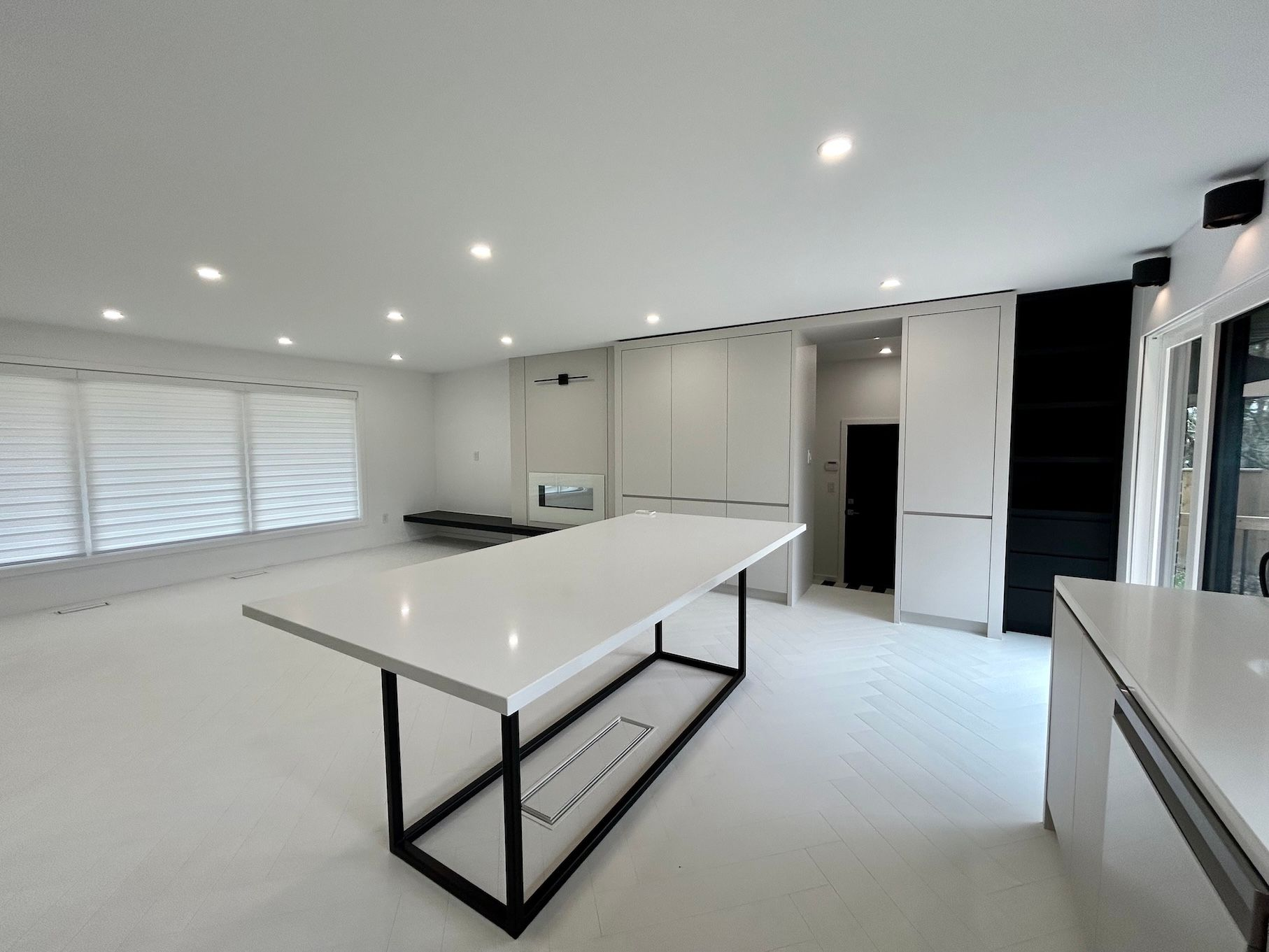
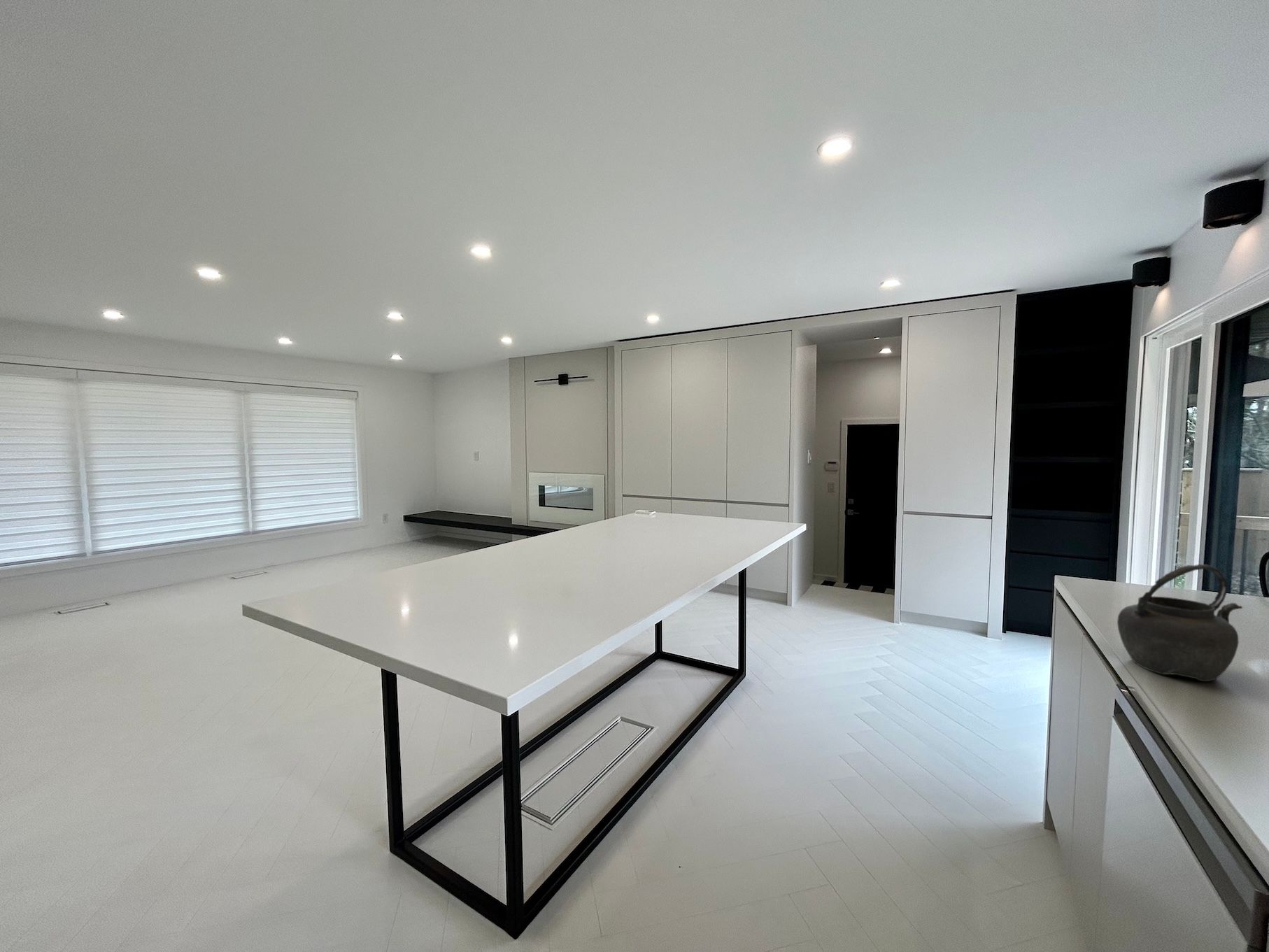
+ kettle (1189, 616)
